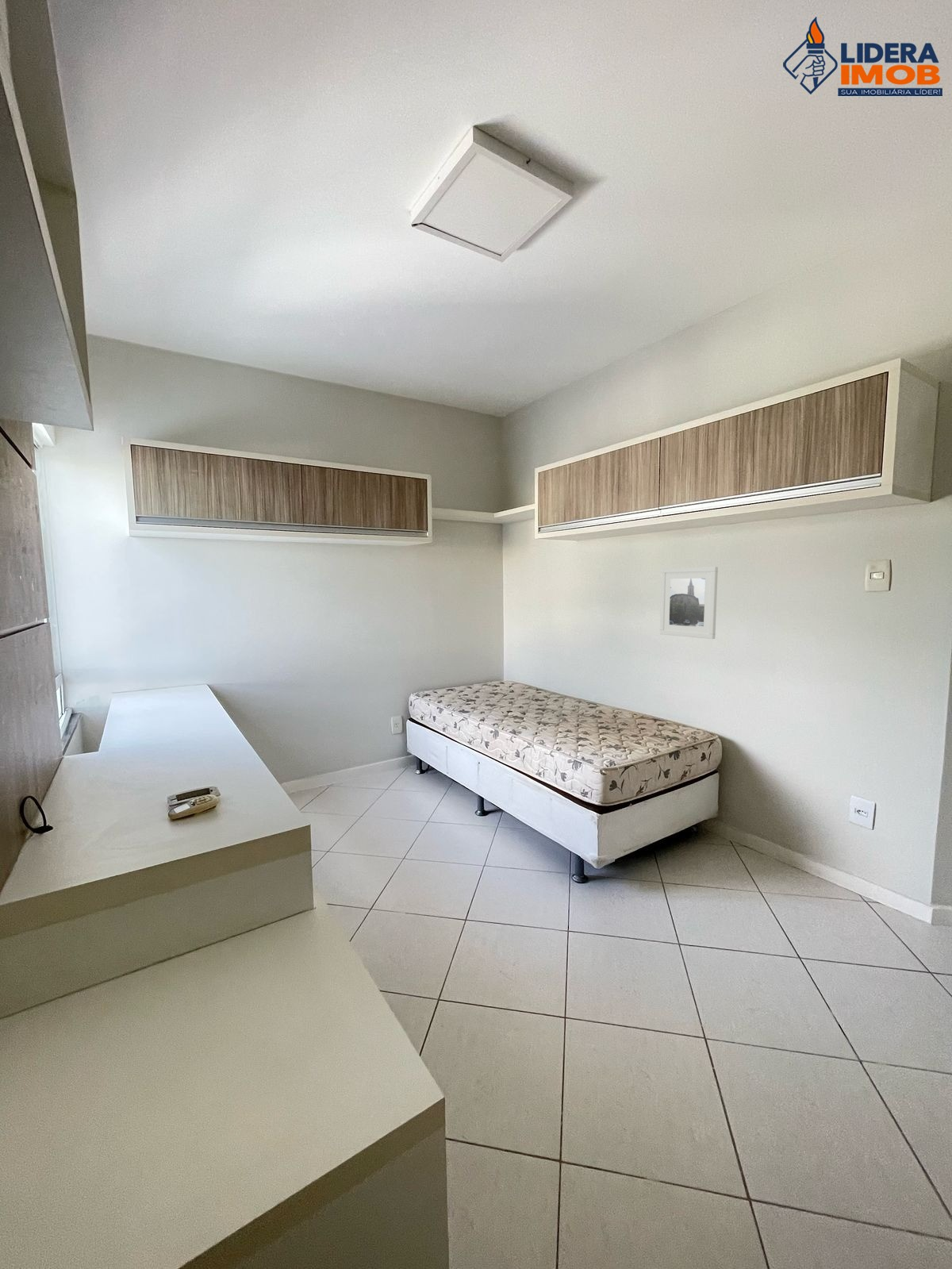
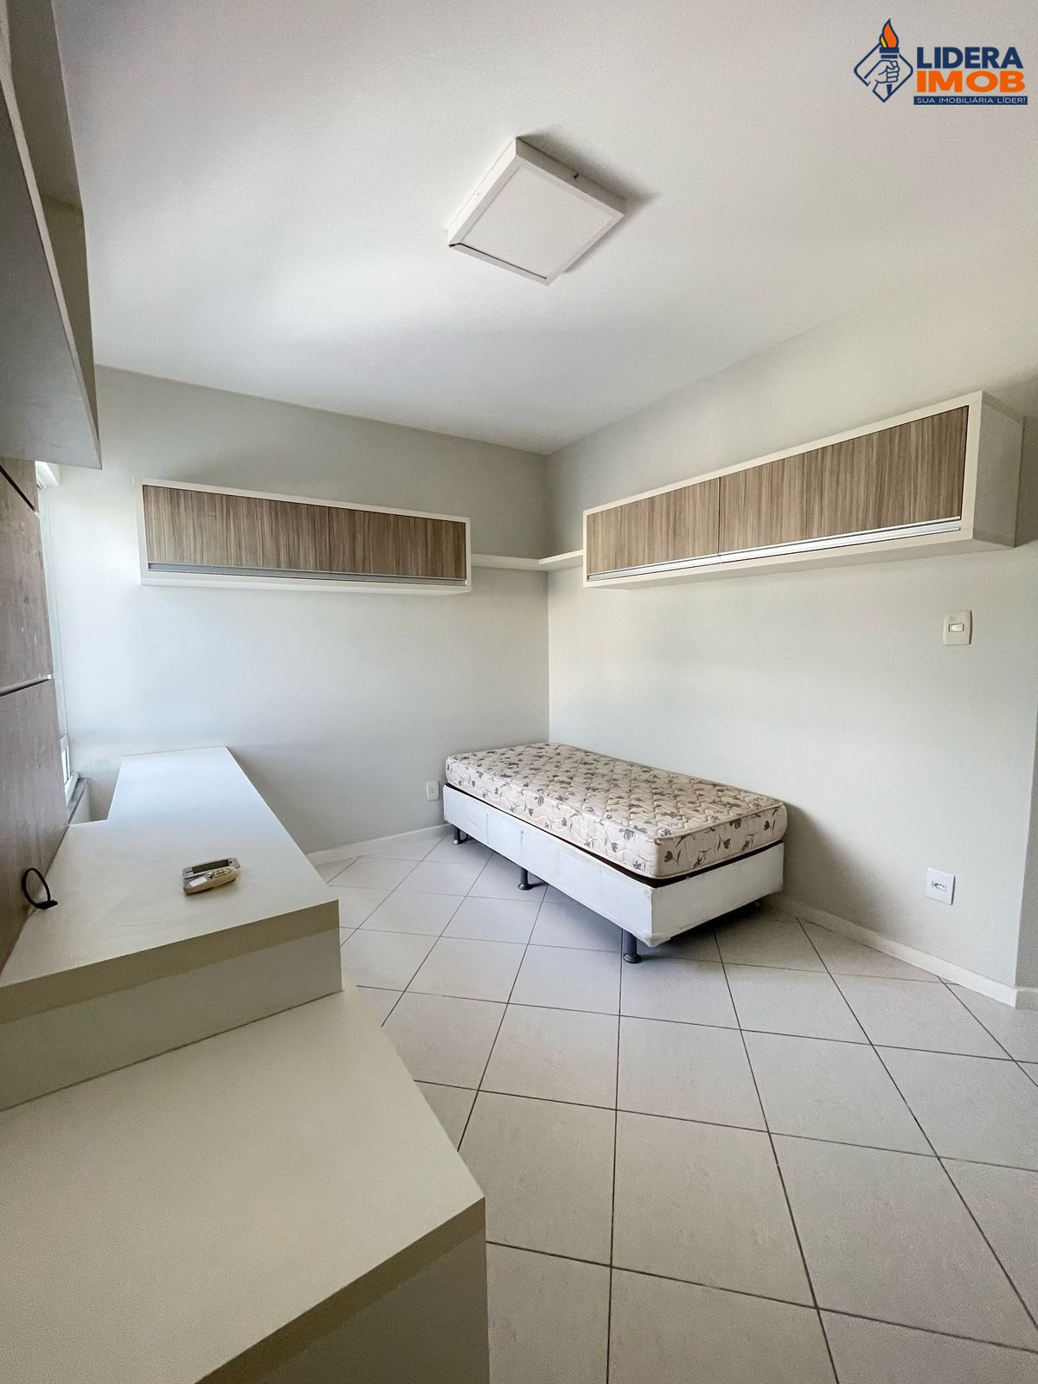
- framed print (687, 602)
